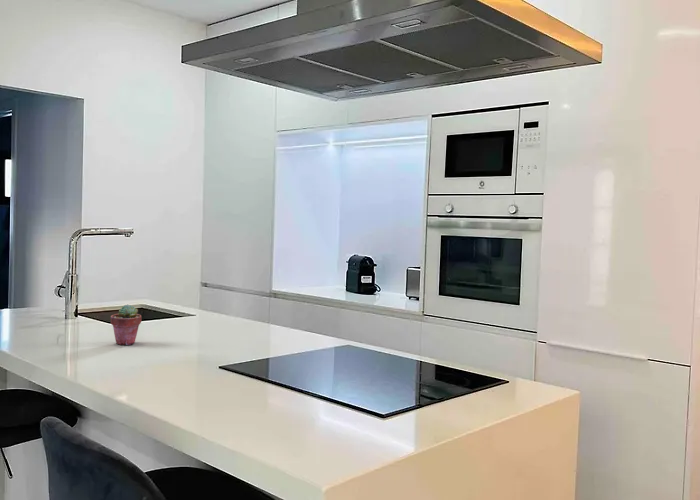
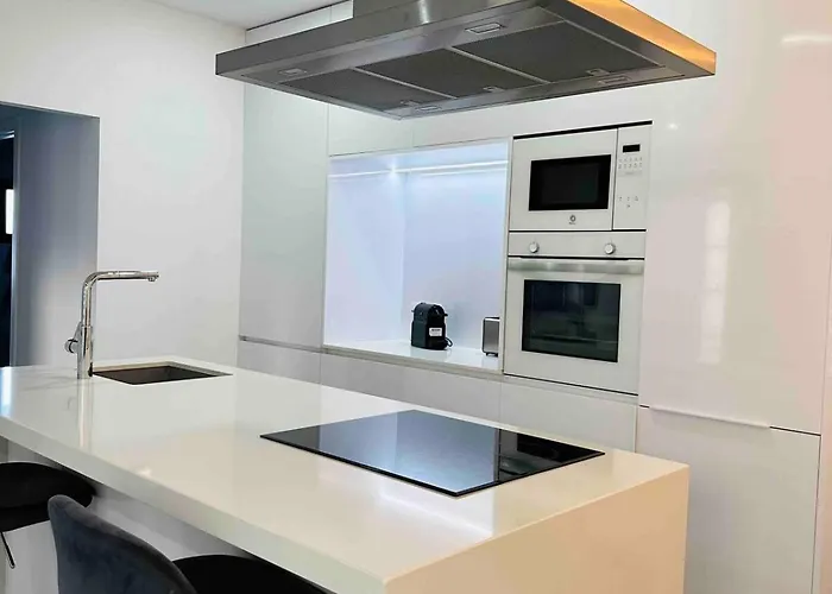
- potted succulent (126, 323)
